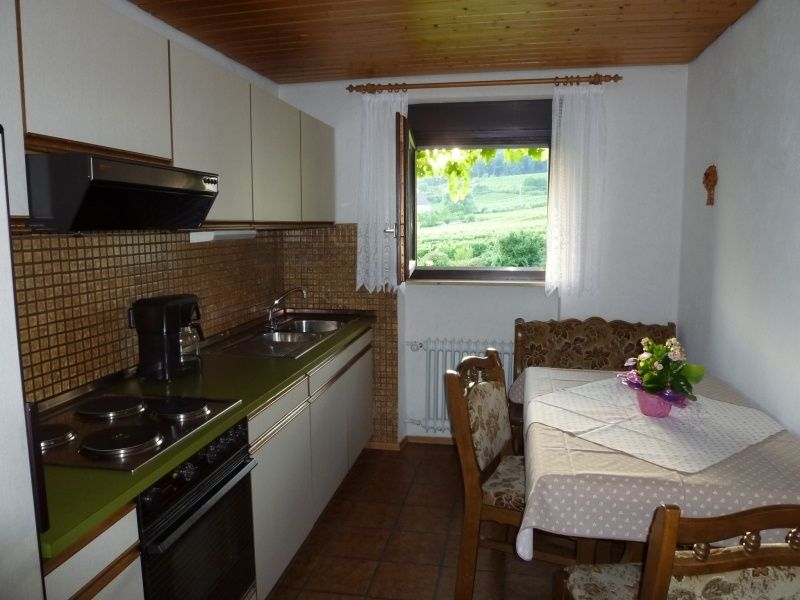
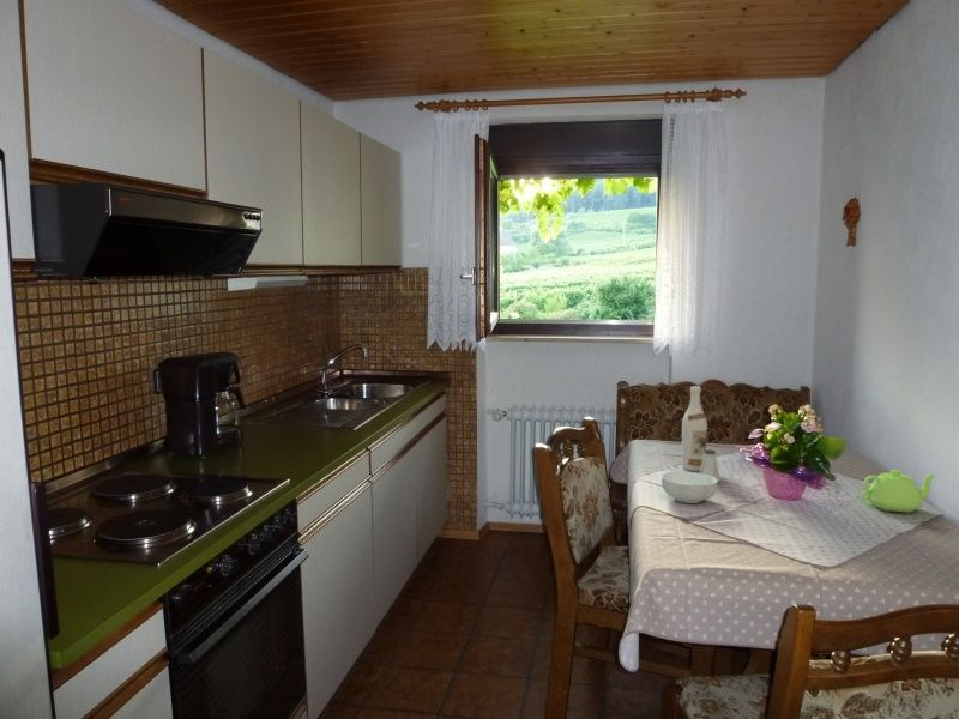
+ wine bottle (694, 427)
+ cereal bowl (688, 488)
+ teapot (898, 489)
+ saltshaker (708, 465)
